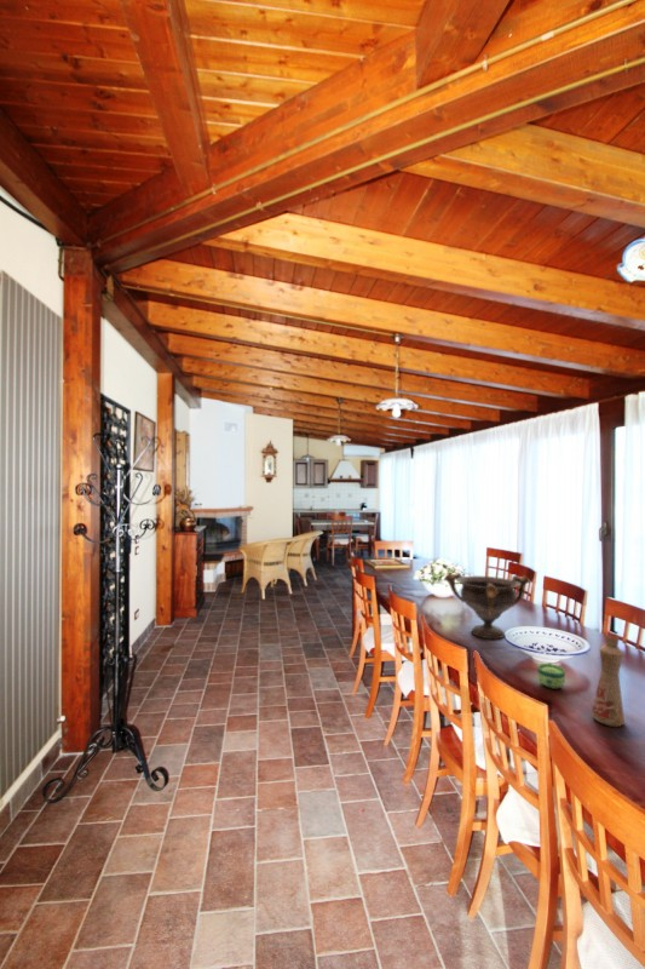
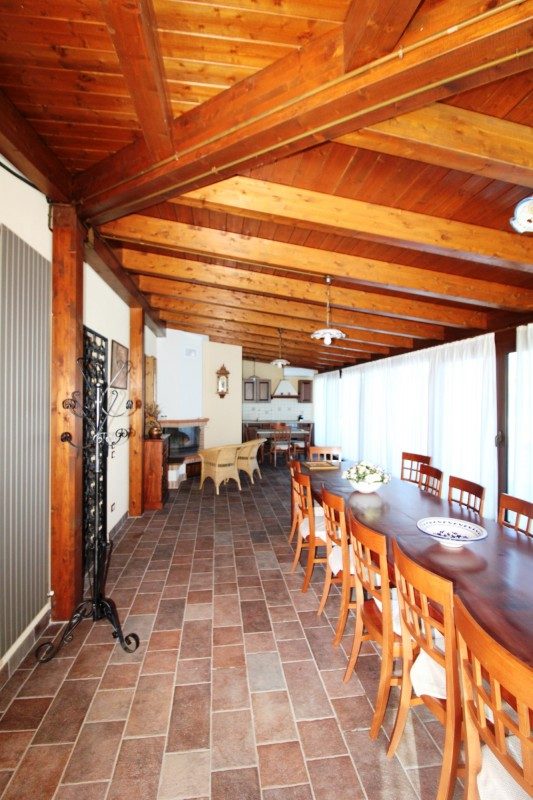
- cup (549, 675)
- bottle (607, 676)
- decorative bowl (483, 606)
